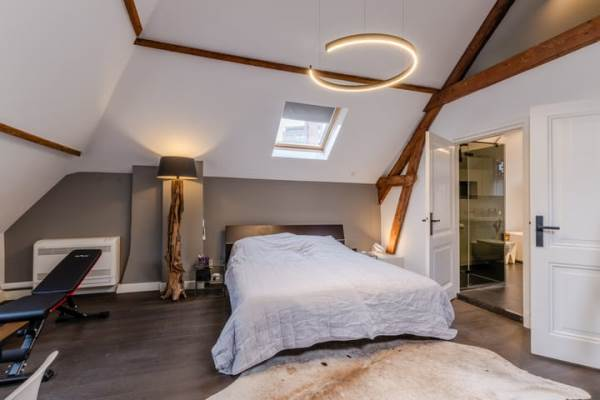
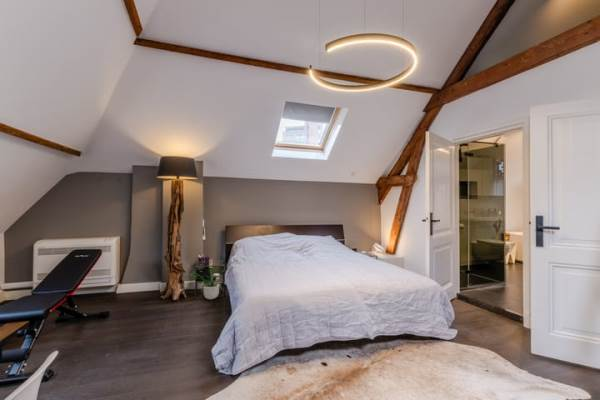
+ potted plant (203, 276)
